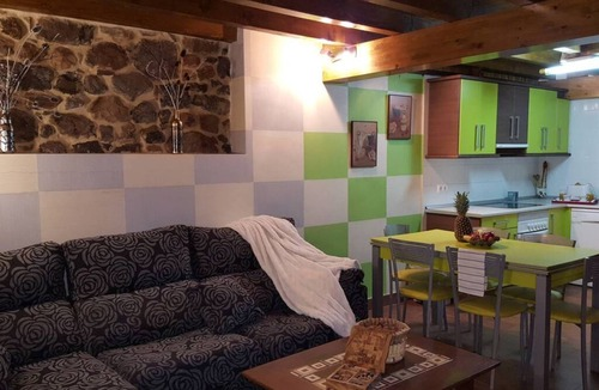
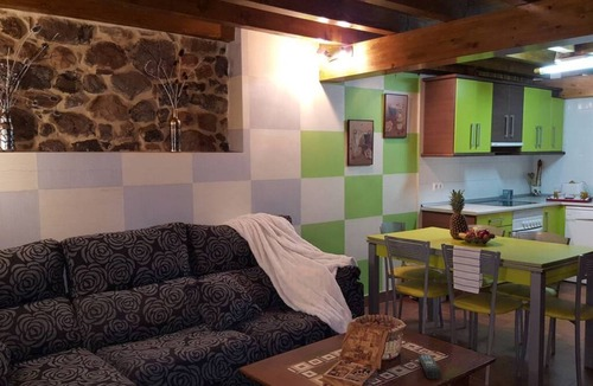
+ remote control (428, 365)
